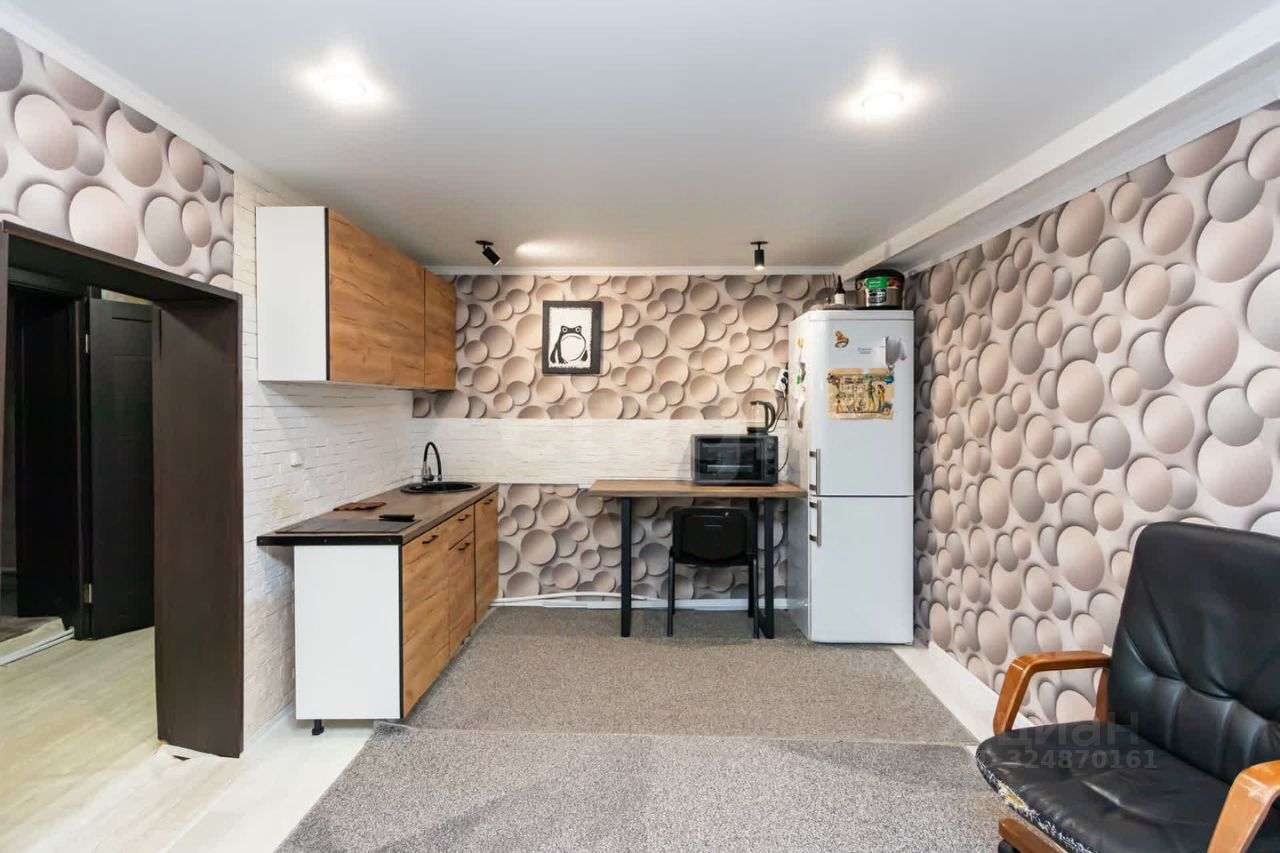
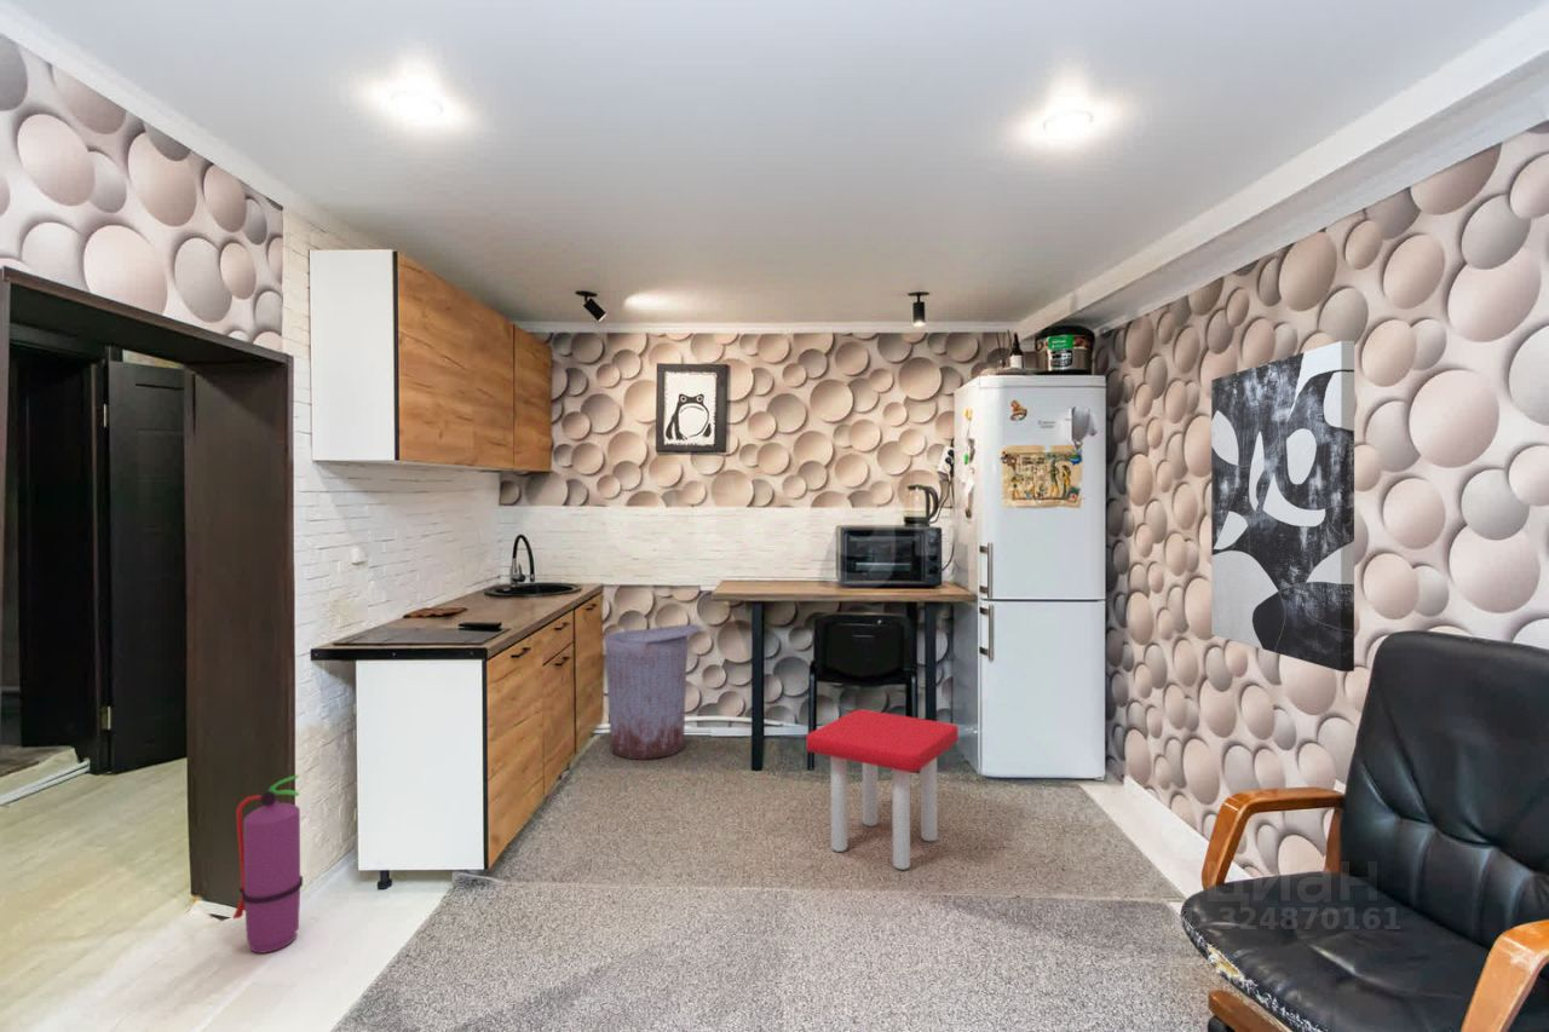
+ fire extinguisher (266, 859)
+ wall art (1273, 507)
+ trash can (653, 686)
+ stool (876, 786)
